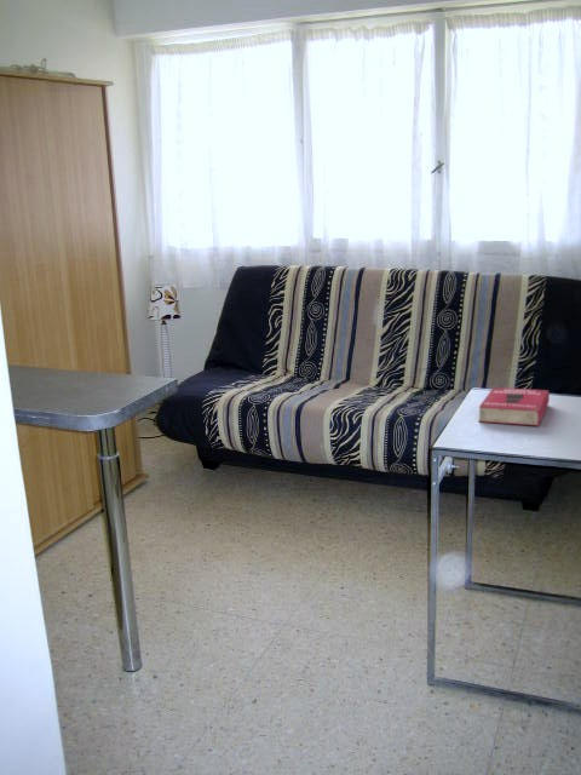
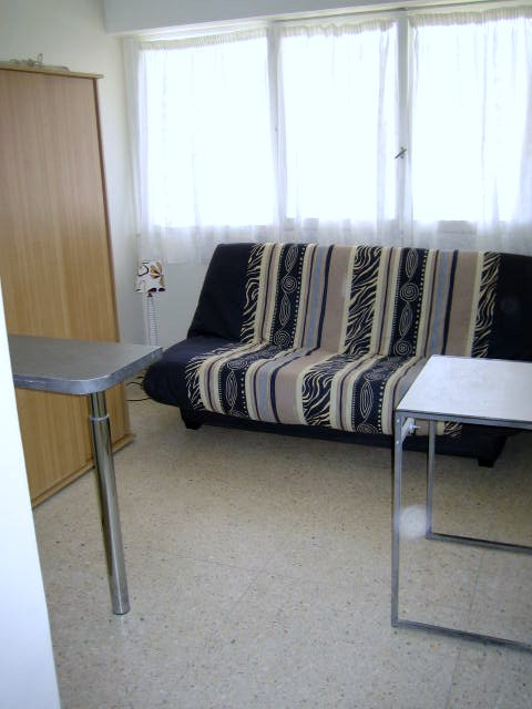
- book (514, 404)
